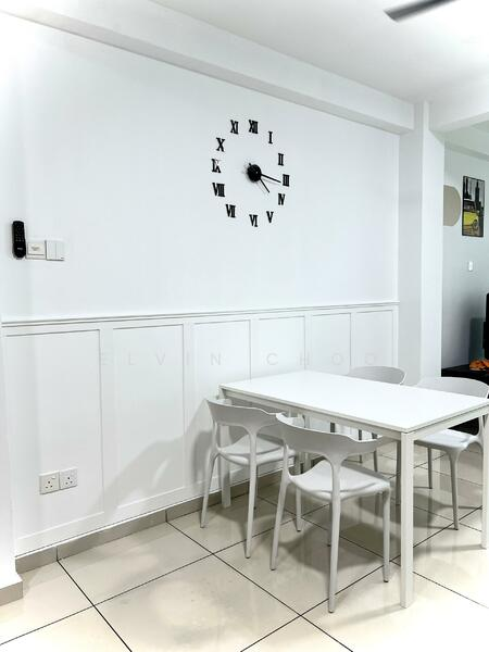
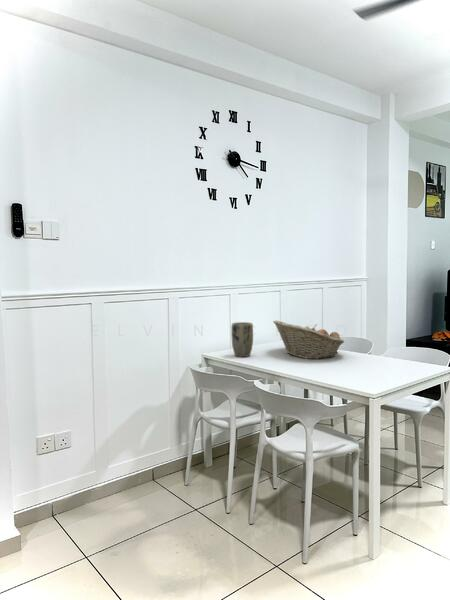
+ fruit basket (307, 337)
+ plant pot (242, 339)
